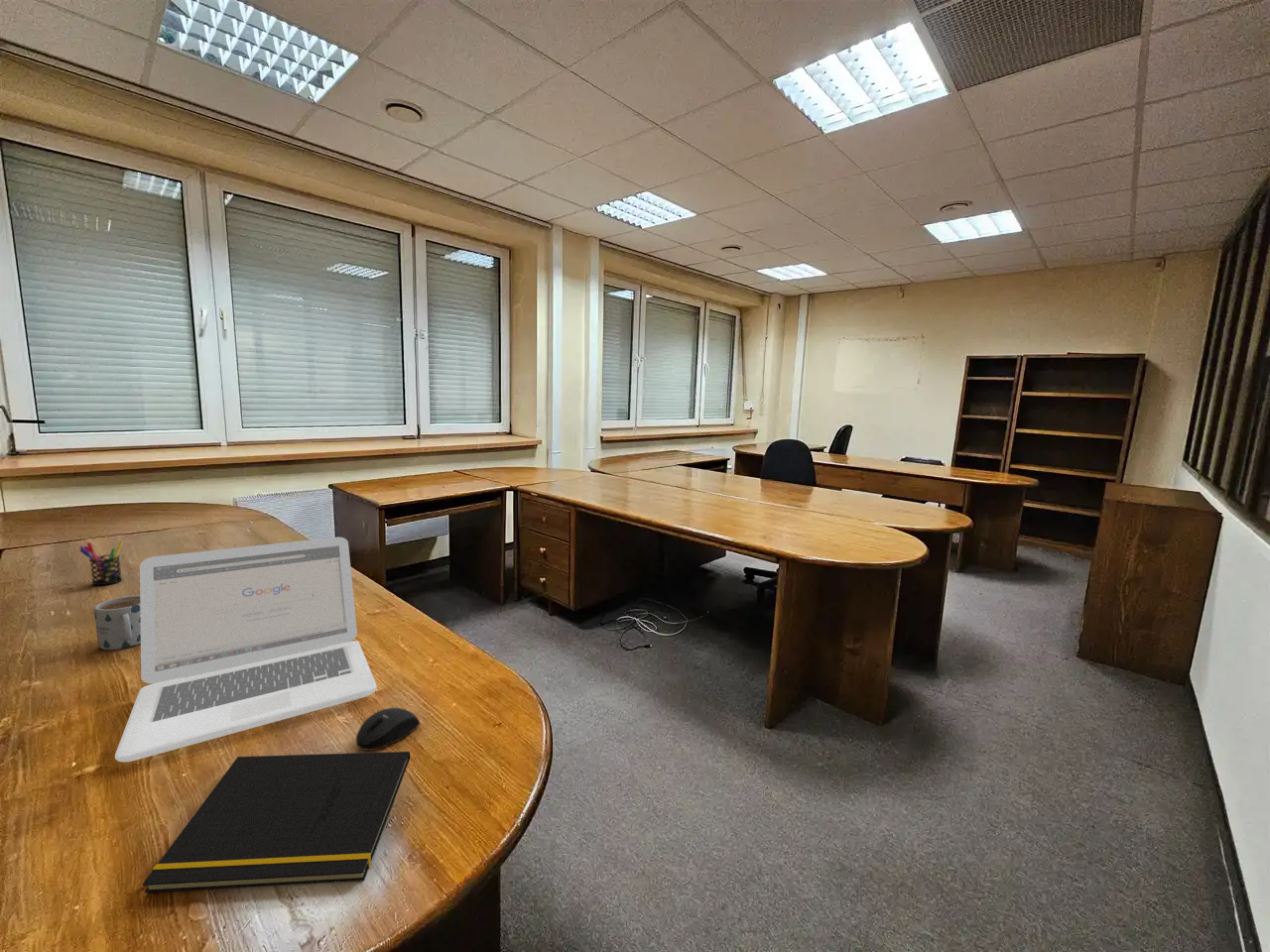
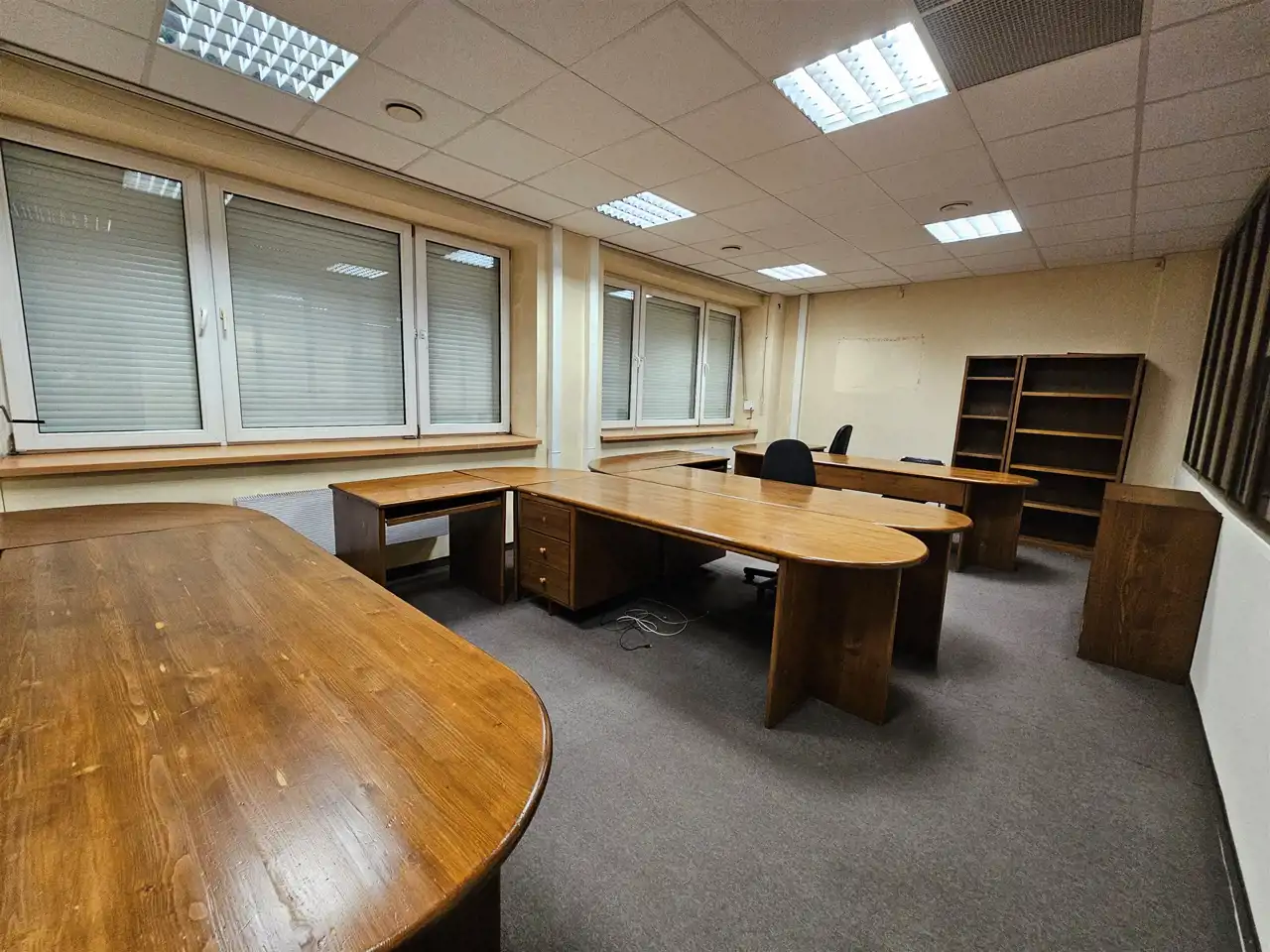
- pen holder (105, 561)
- notepad (295, 812)
- mug (125, 624)
- mouse (389, 724)
- laptop (257, 627)
